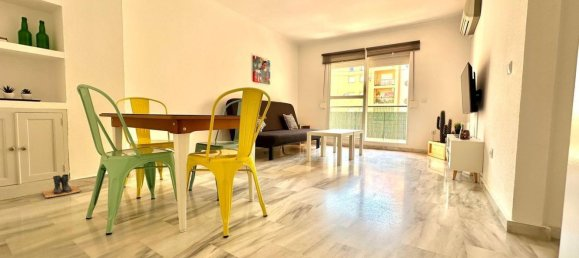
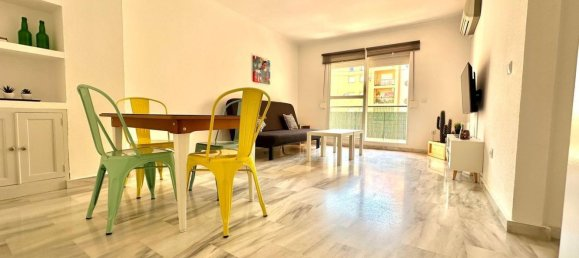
- boots (61, 183)
